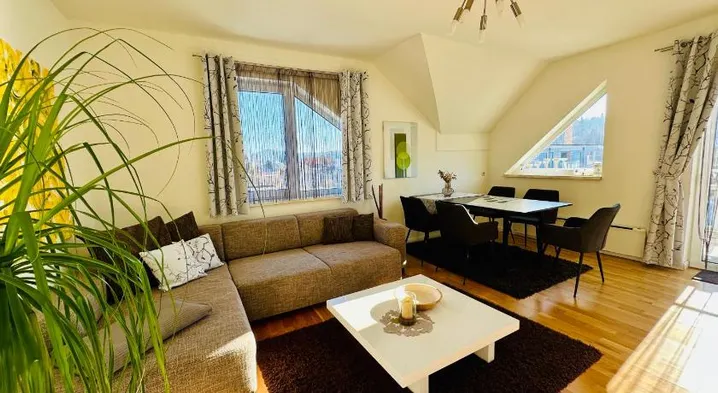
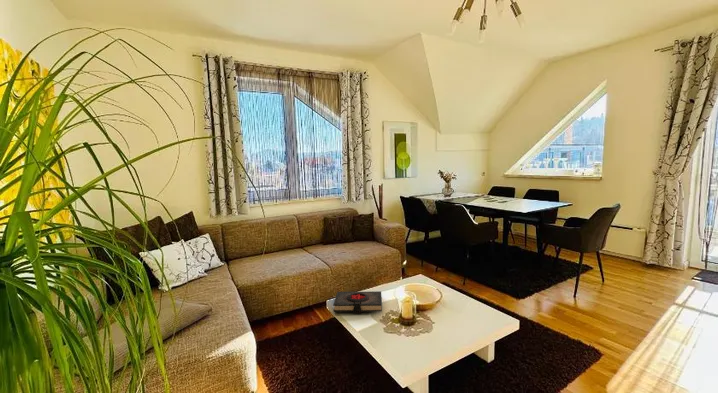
+ book (358, 299)
